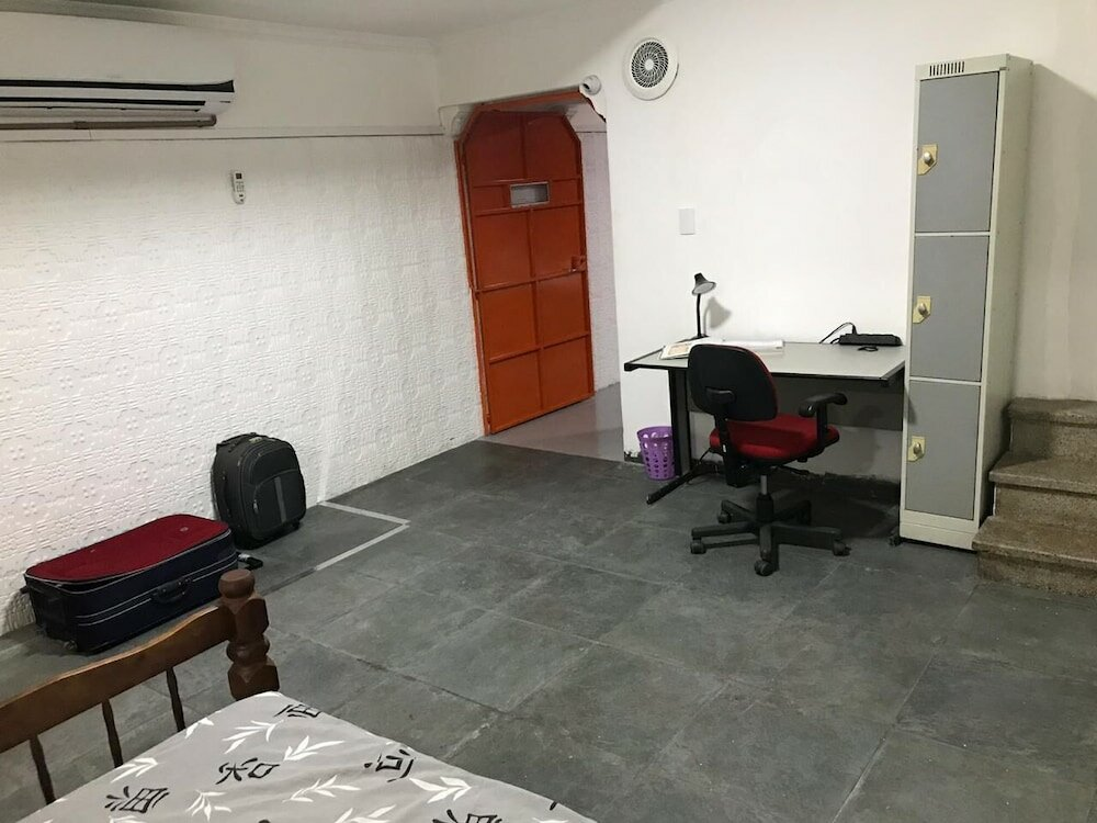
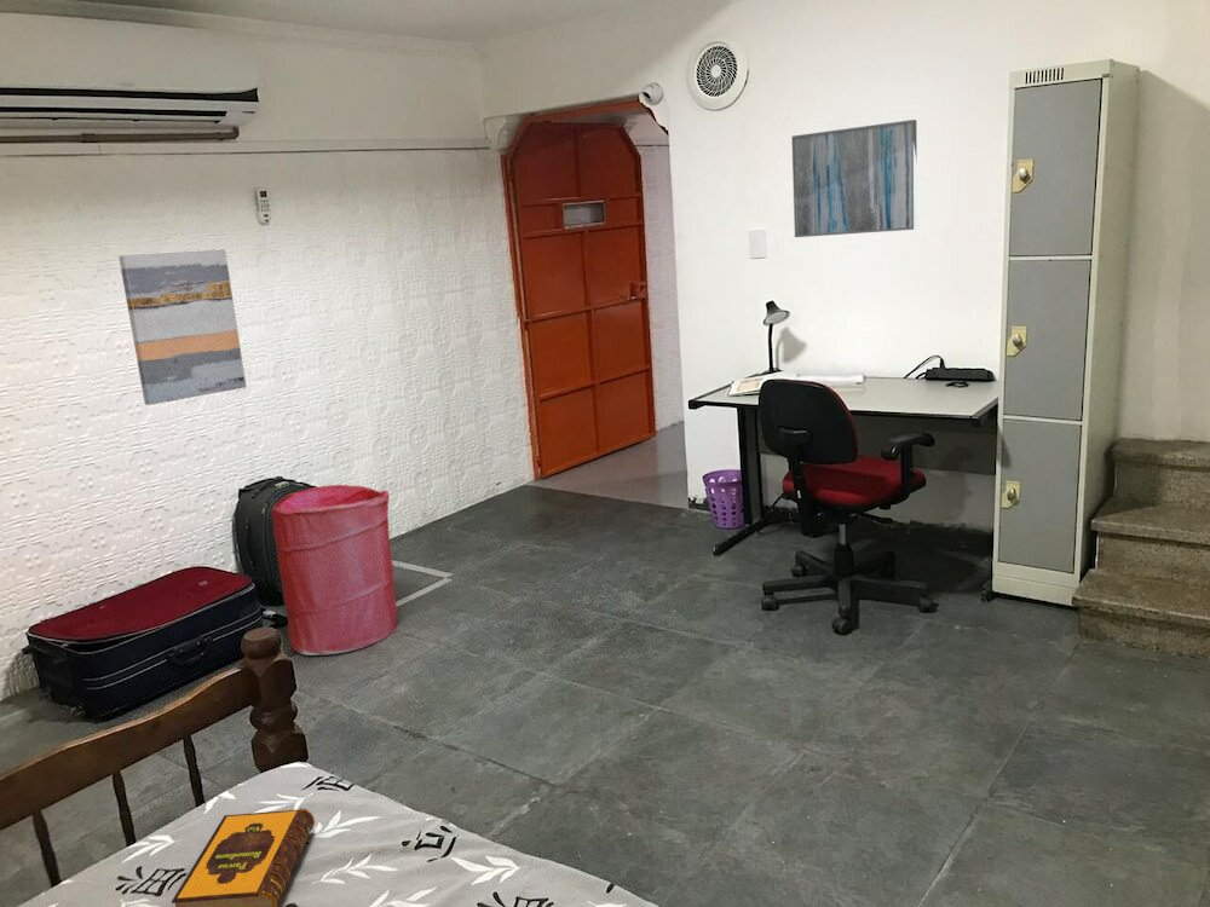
+ laundry hamper (338, 562)
+ wall art (852, 181)
+ wall art (185, 325)
+ hardback book (249, 862)
